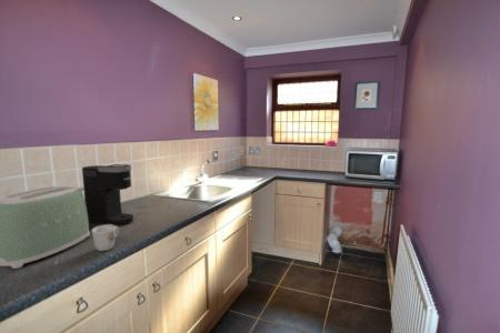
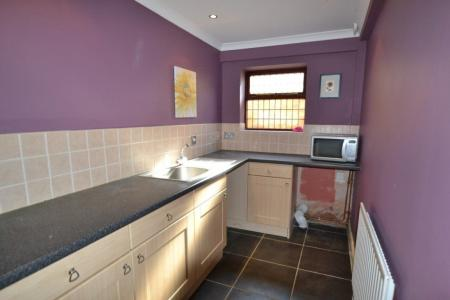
- toaster (42, 220)
- coffee maker (108, 193)
- mug (107, 236)
